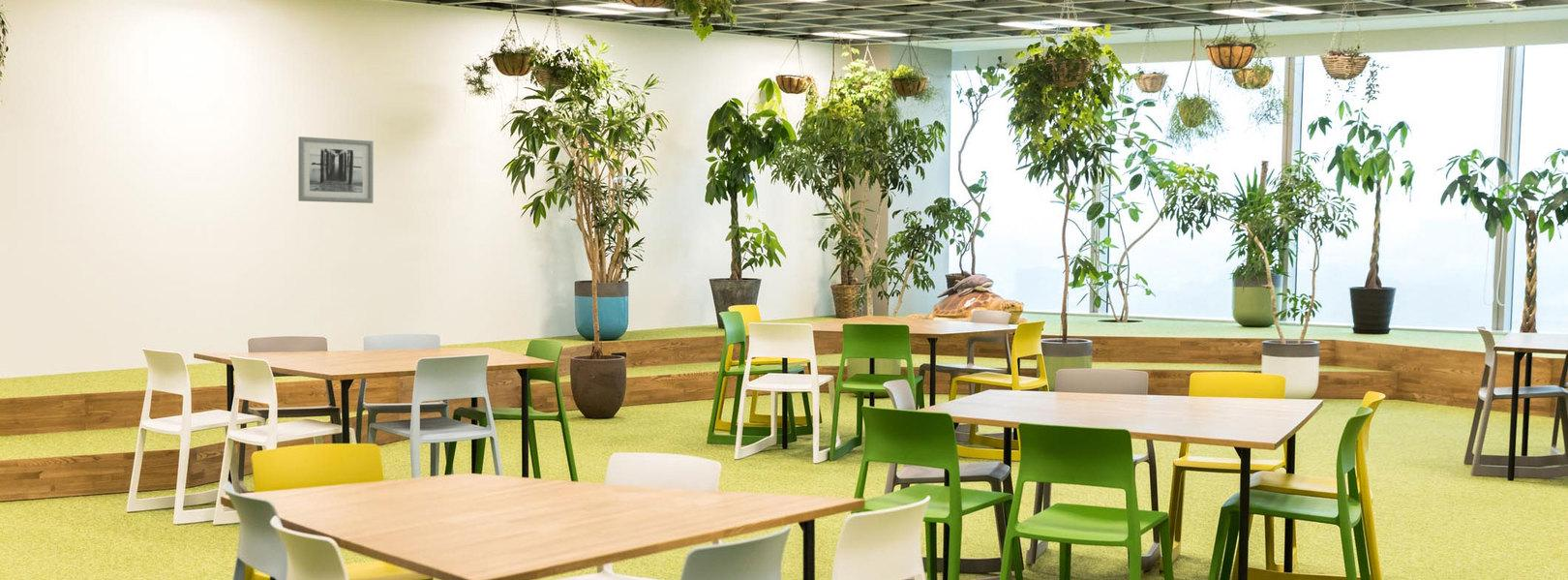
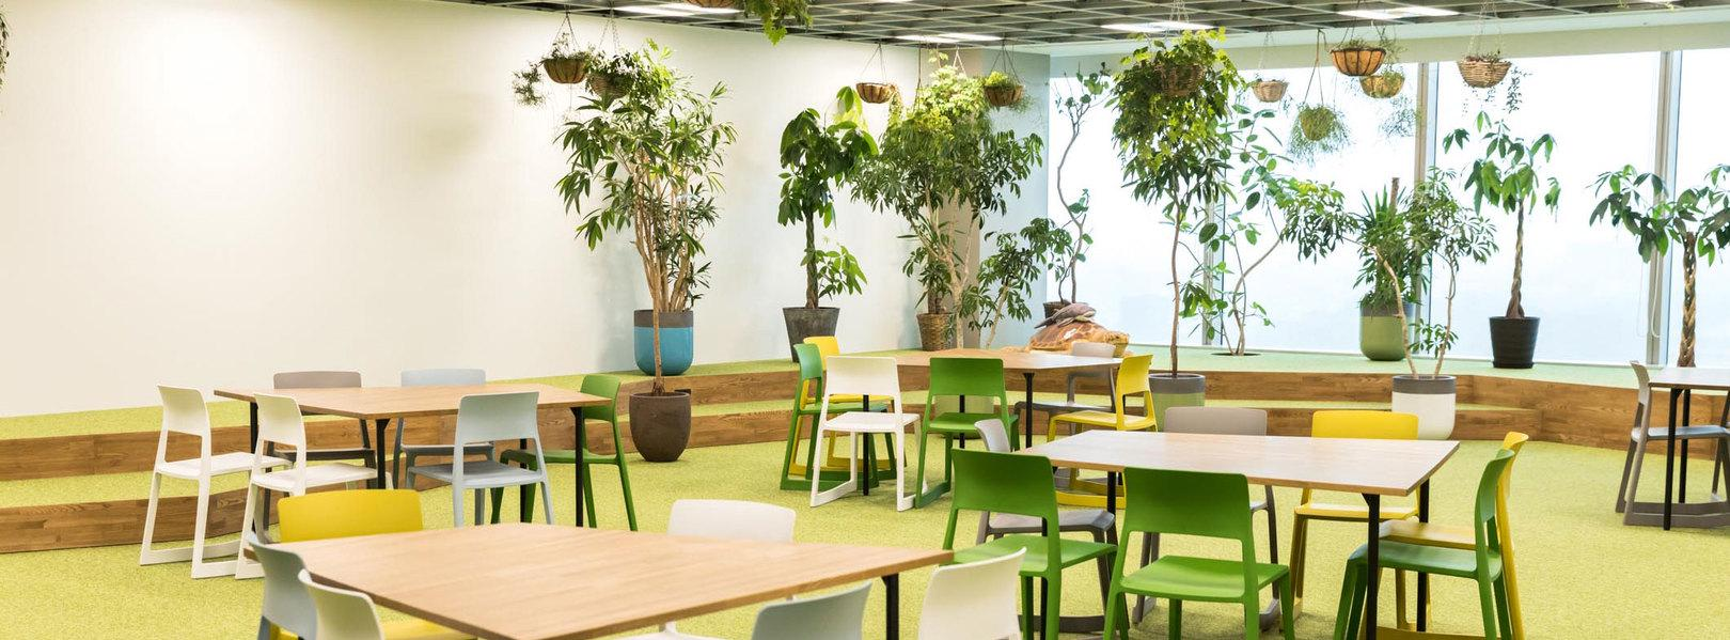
- wall art (336, 170)
